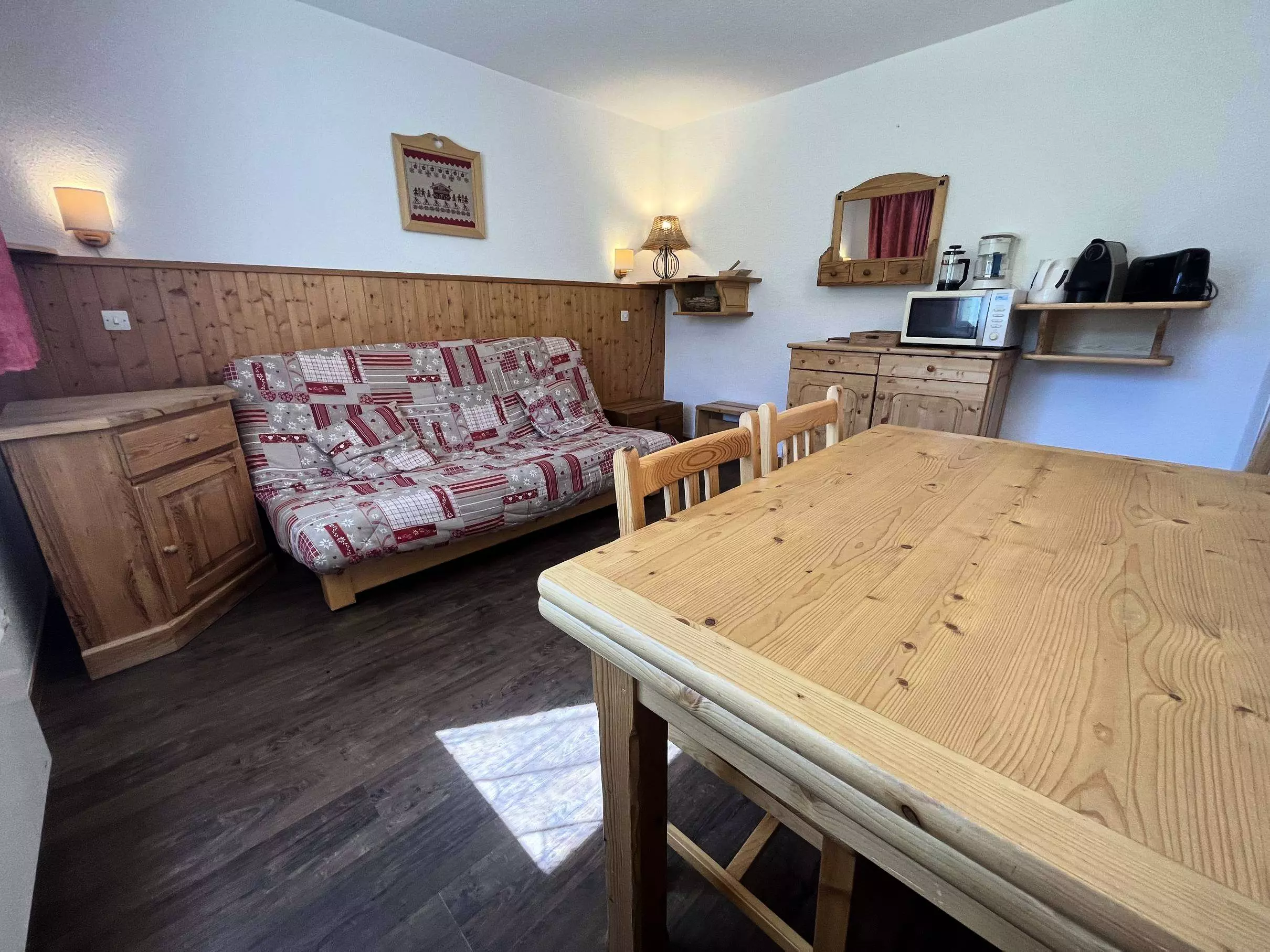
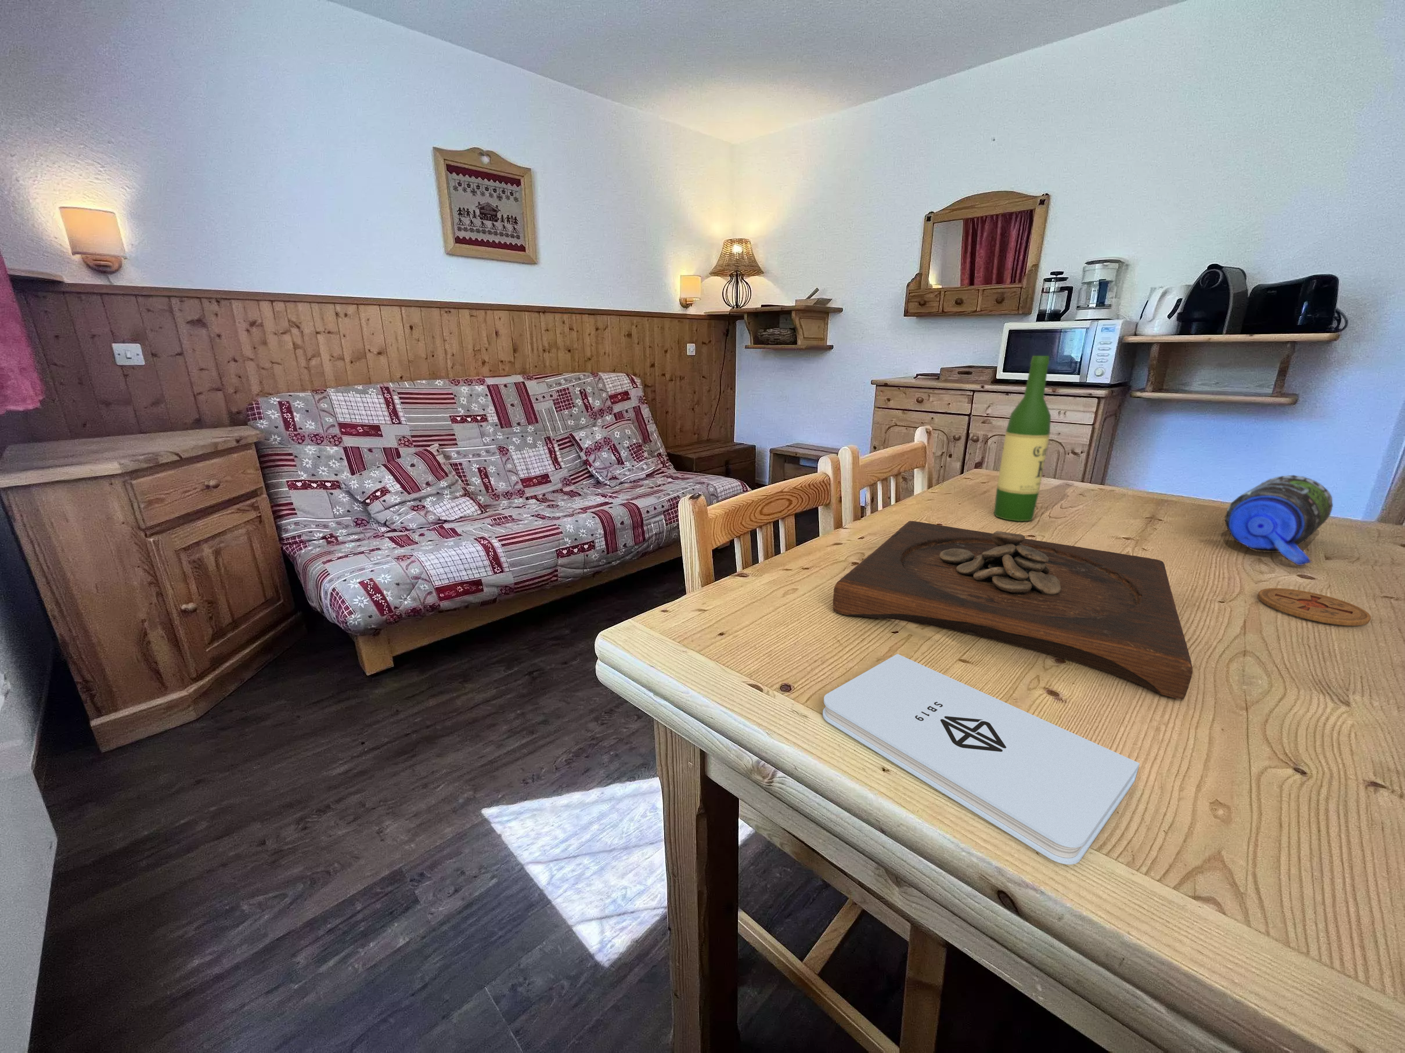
+ notepad (964, 737)
+ water bottle (1281, 514)
+ coaster (1312, 606)
+ wine bottle (1027, 439)
+ wooden tray (1009, 566)
